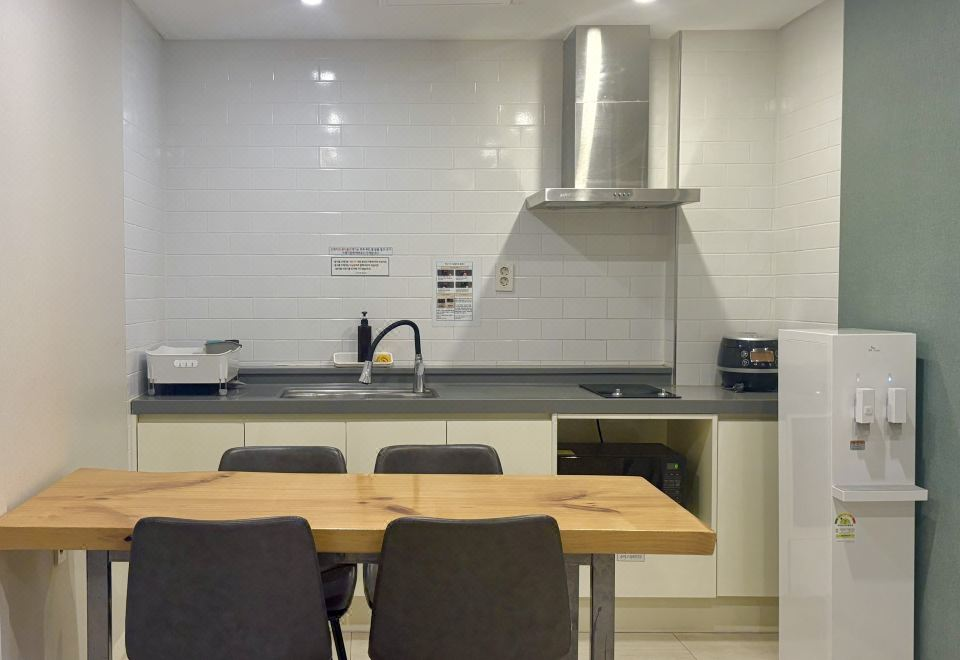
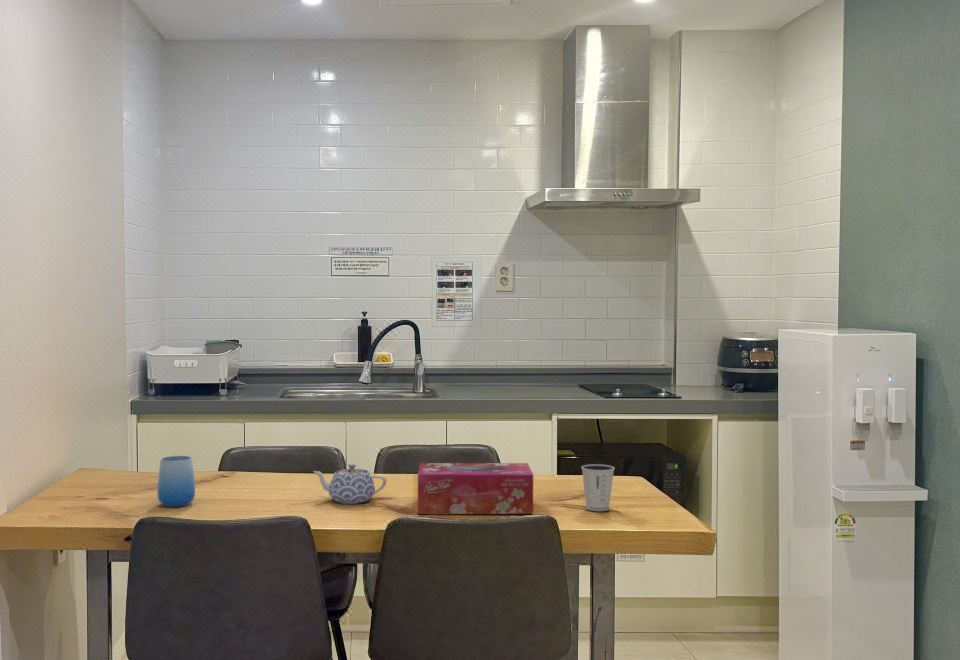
+ cup (176, 481)
+ dixie cup (597, 488)
+ teapot (349, 482)
+ tissue box (474, 487)
